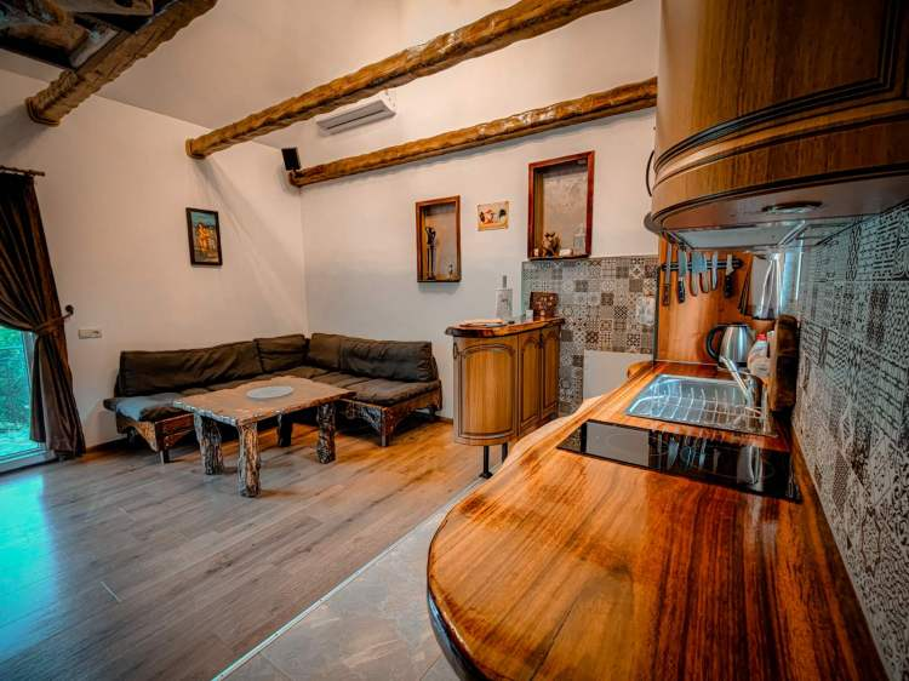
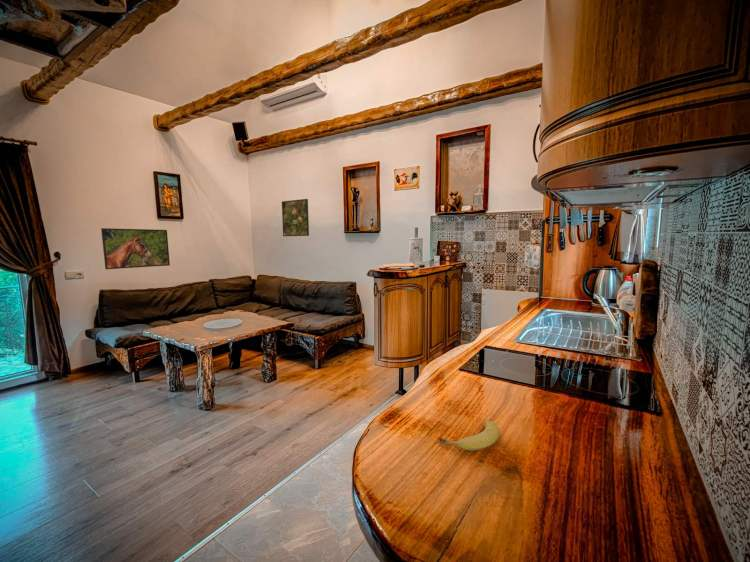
+ fruit (475, 435)
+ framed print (295, 218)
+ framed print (138, 248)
